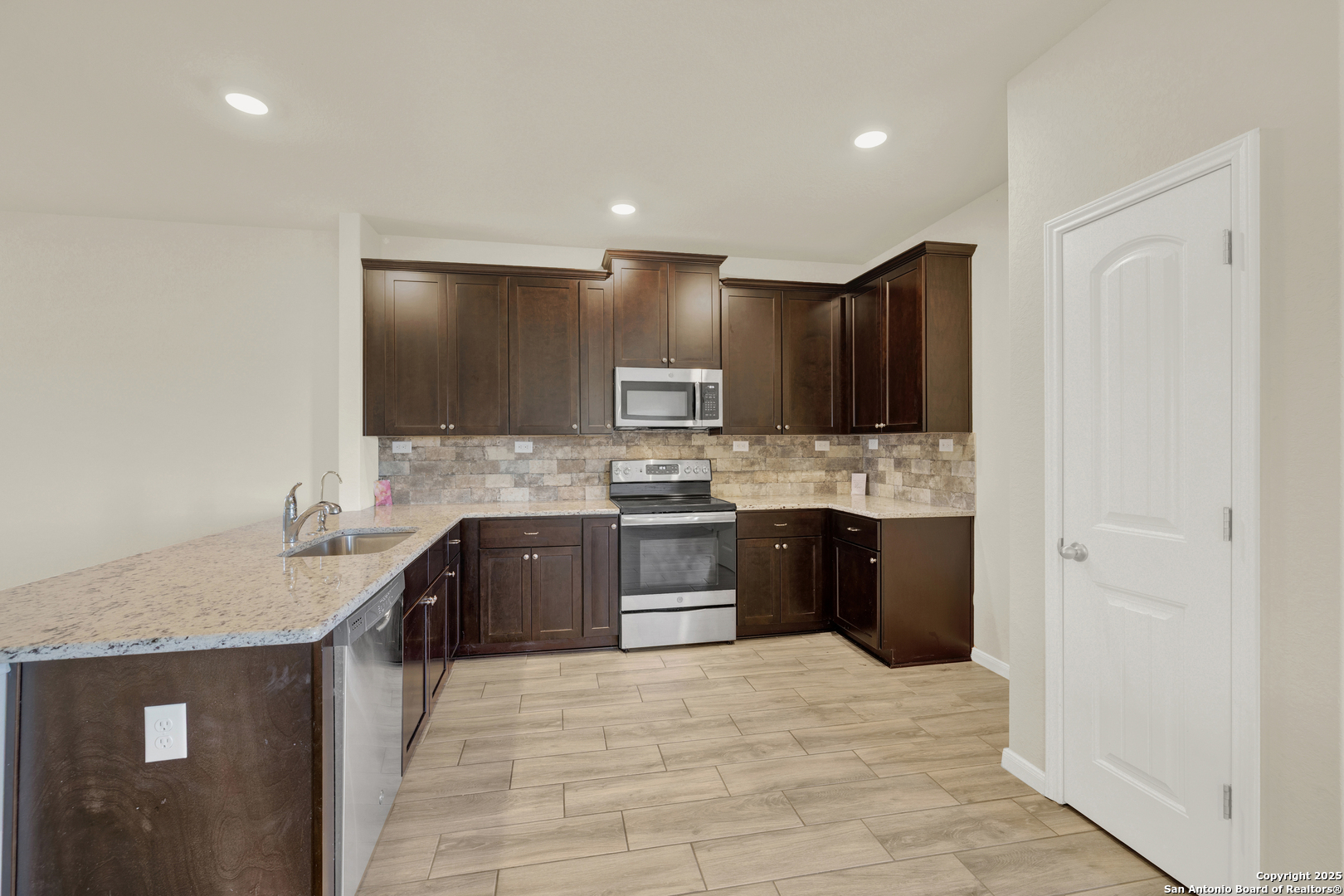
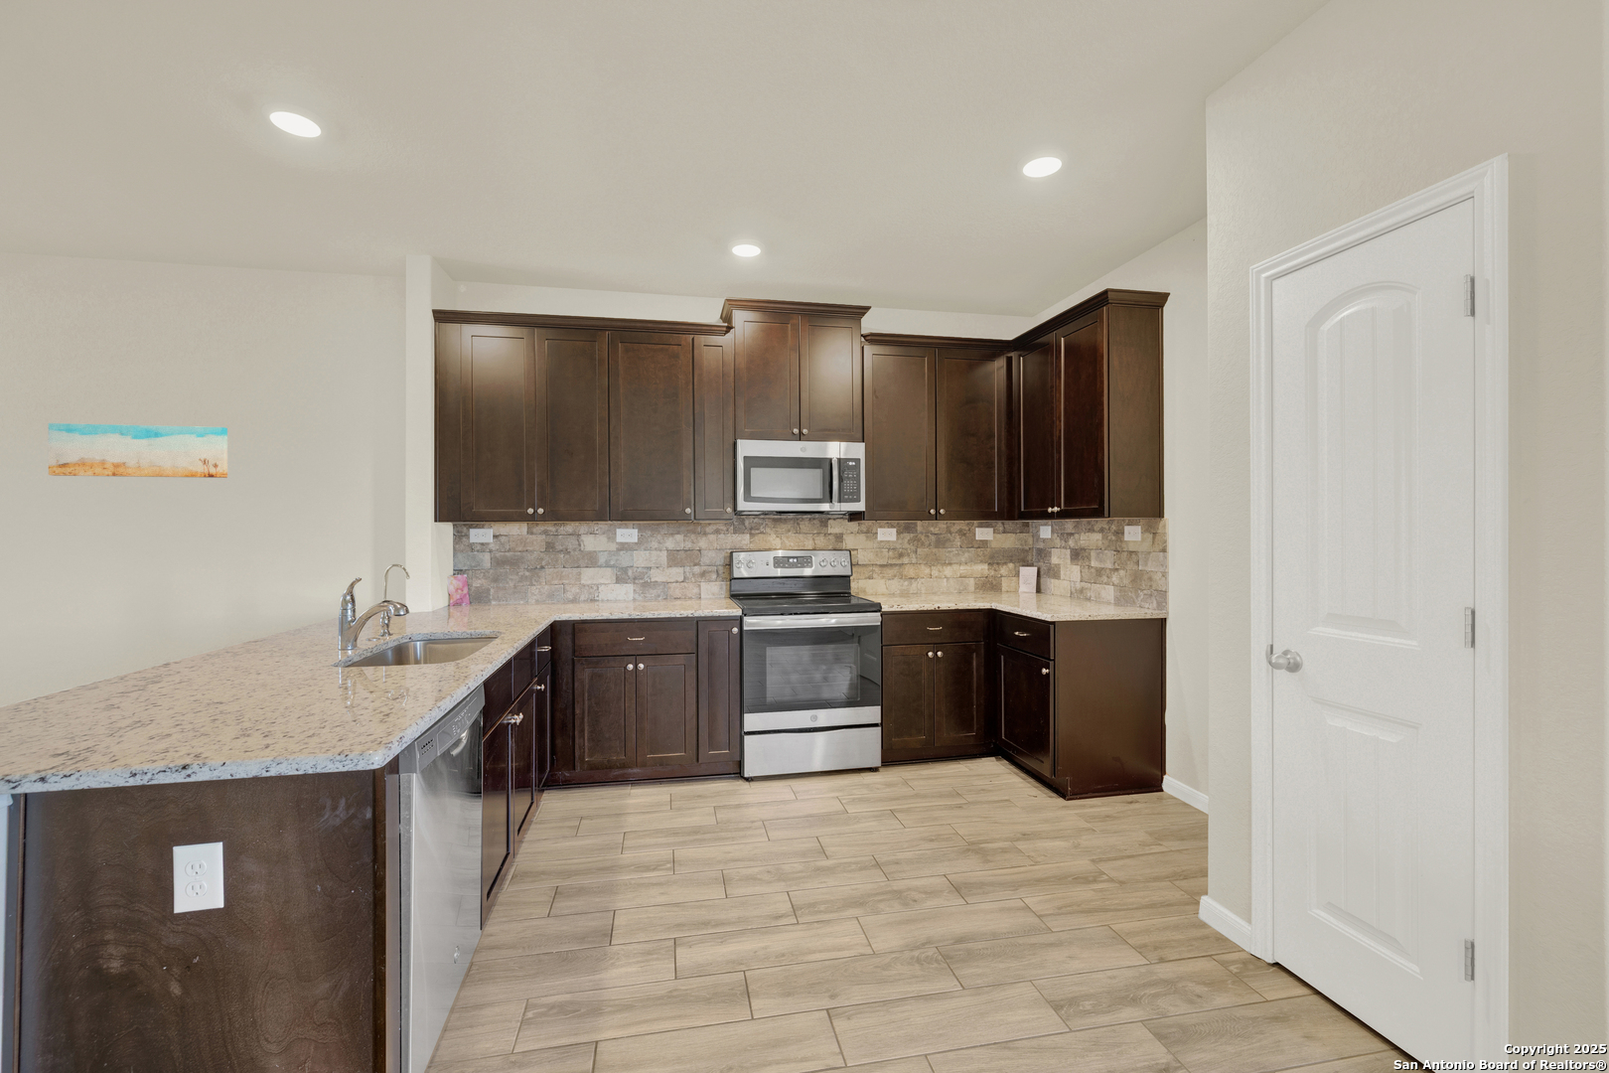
+ wall art (141, 451)
